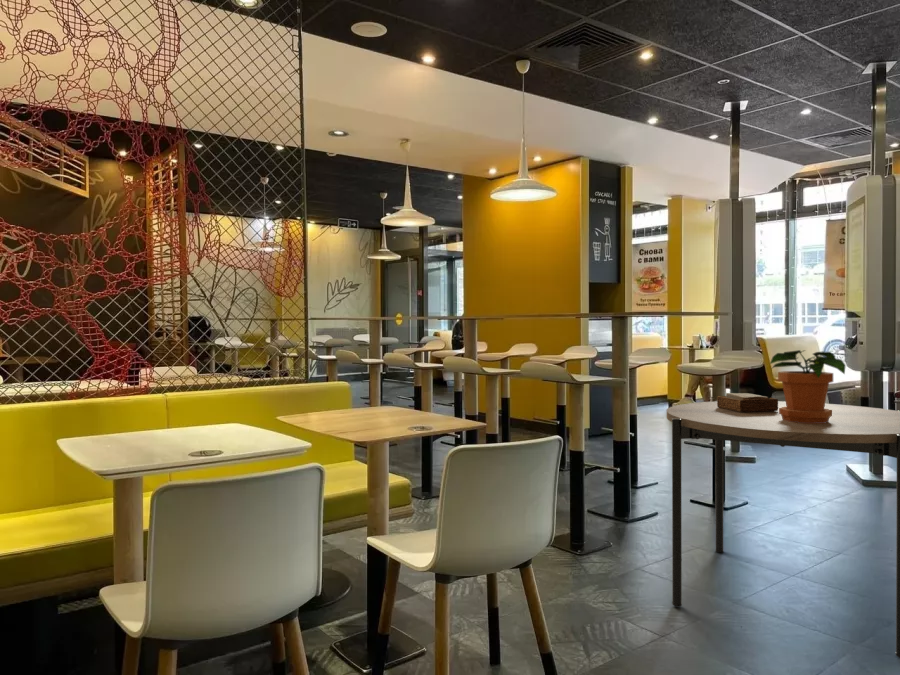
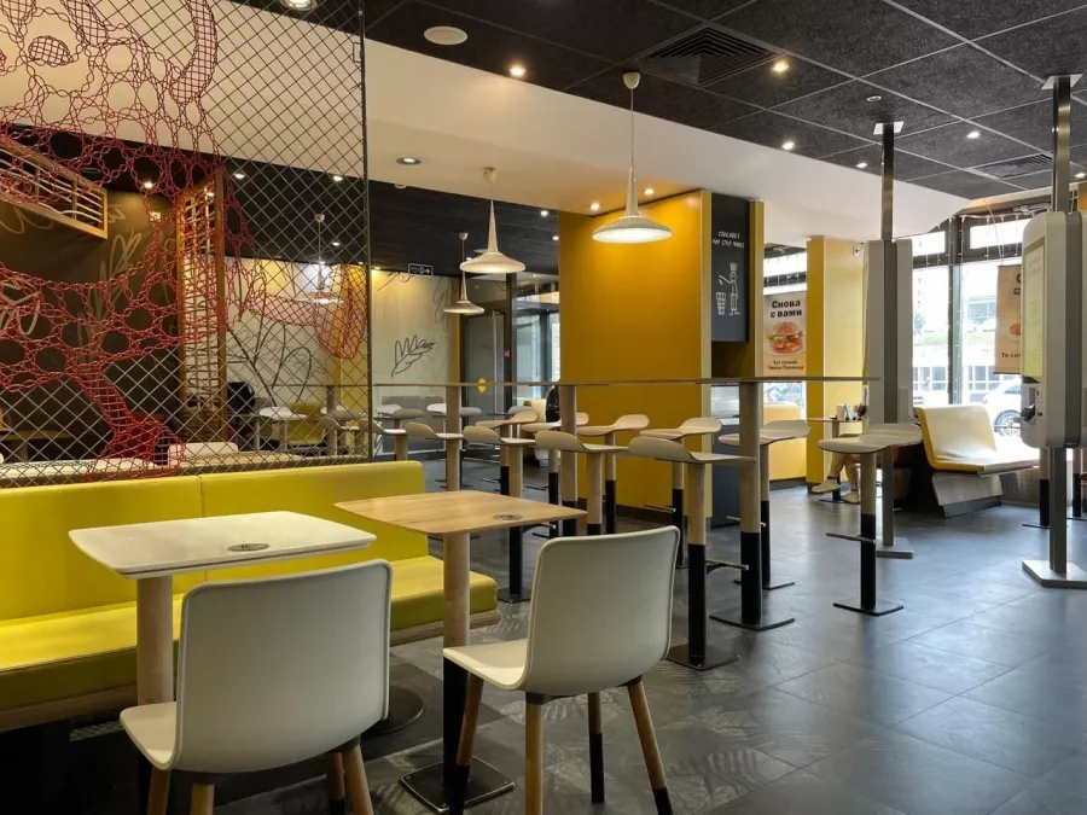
- napkin holder (746, 401)
- dining table (795, 446)
- potted plant (807, 385)
